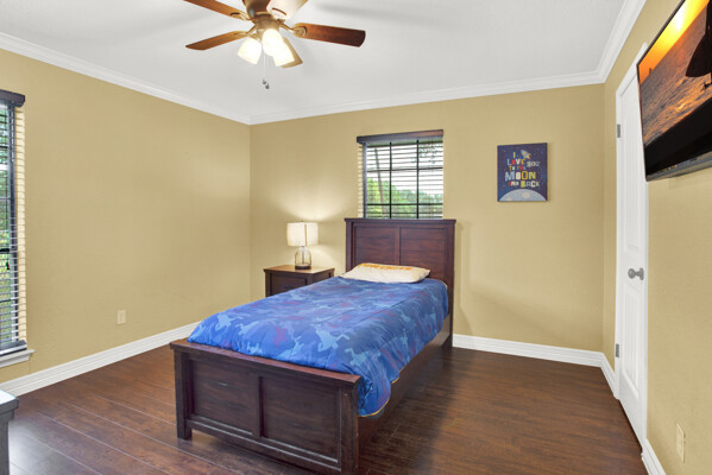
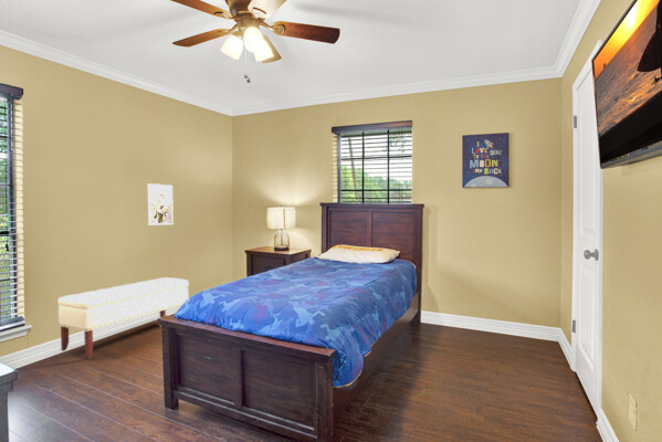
+ bench (130, 311)
+ wall art (160, 204)
